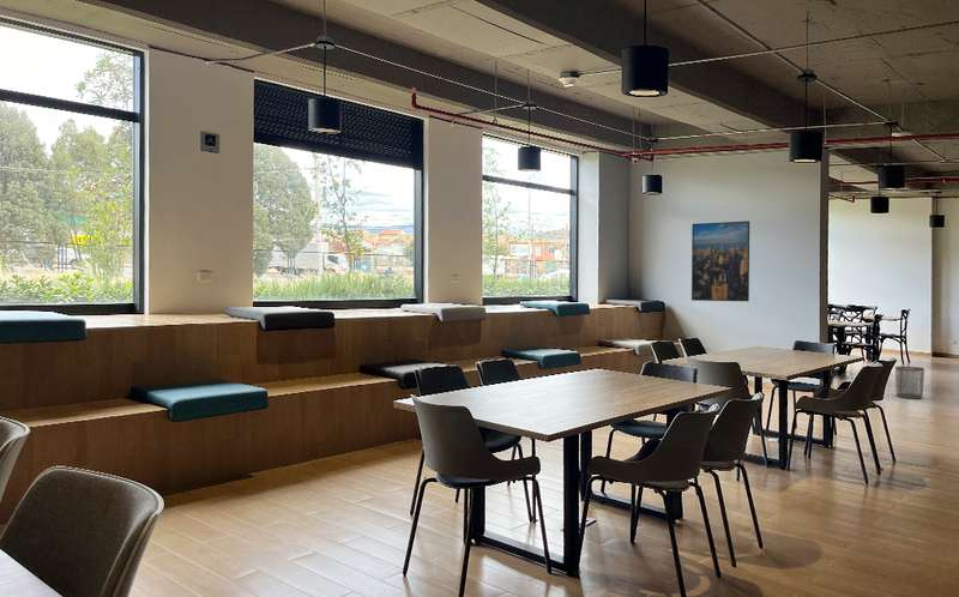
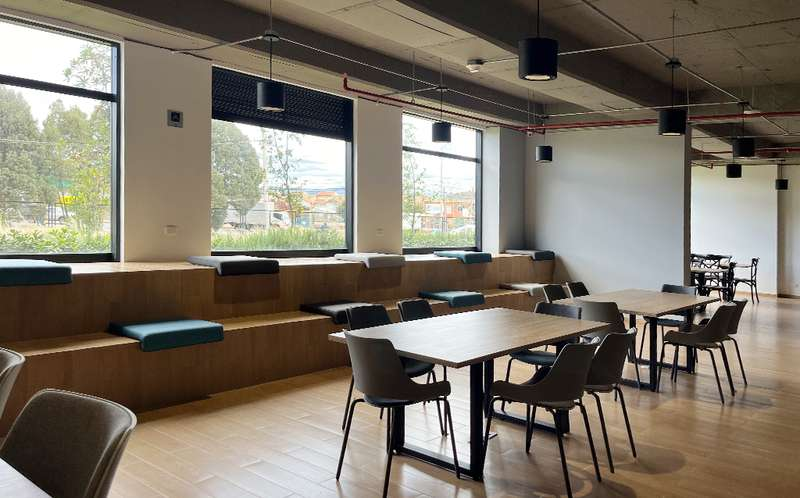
- waste bin (909, 382)
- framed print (719, 261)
